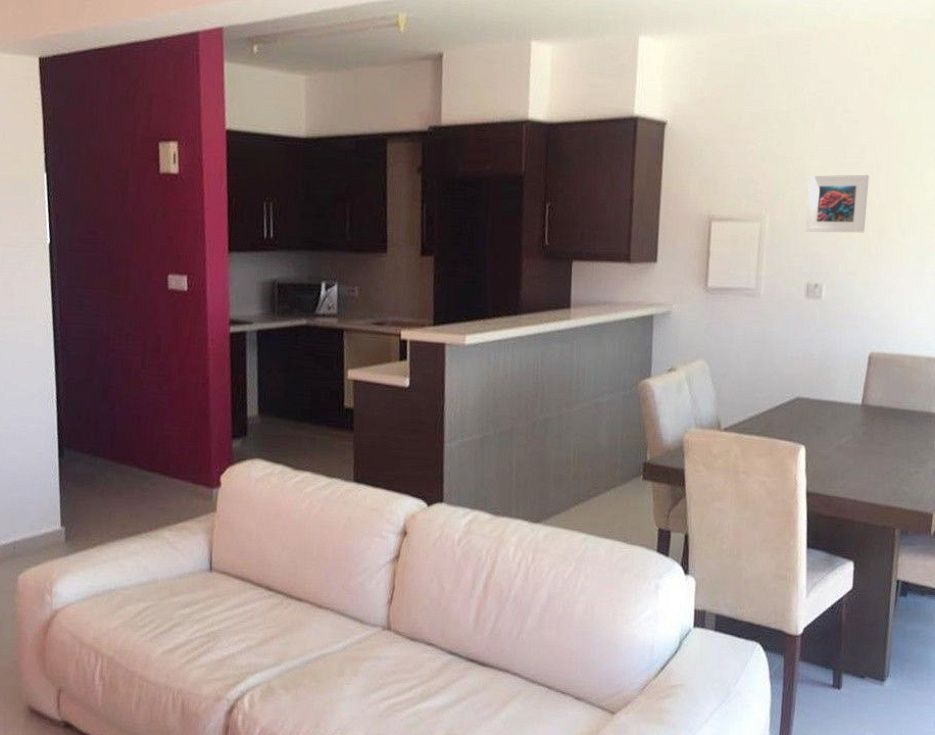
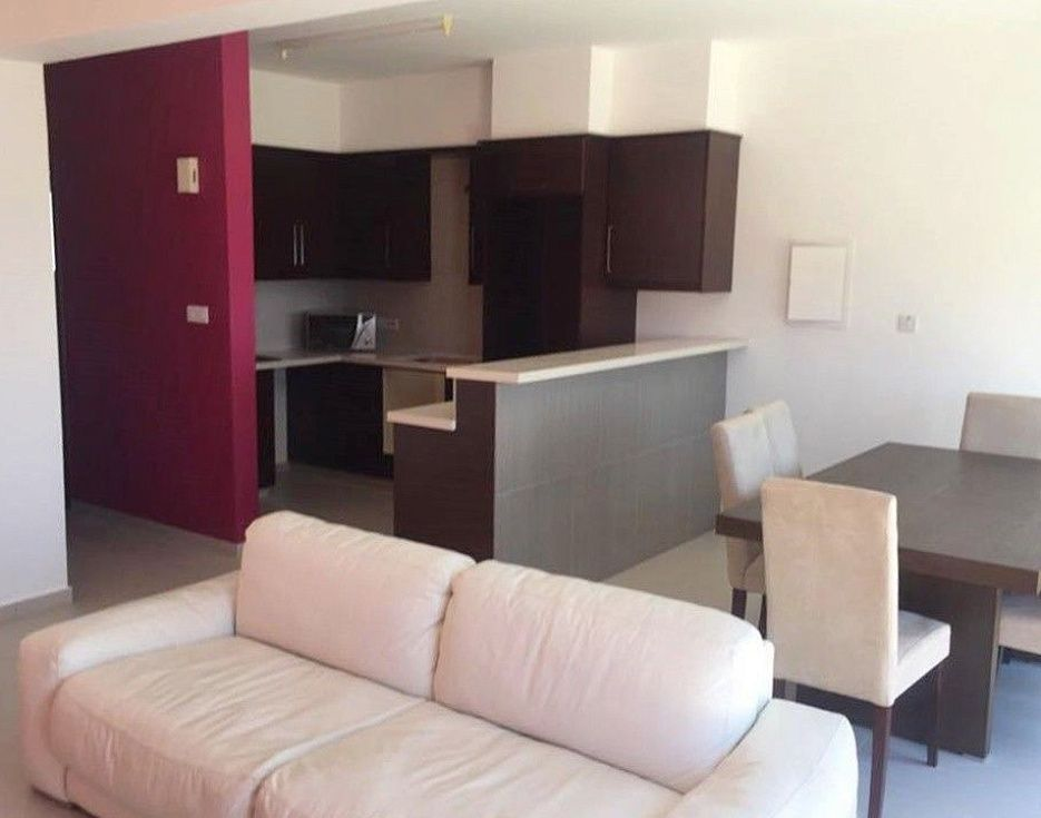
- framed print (836, 203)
